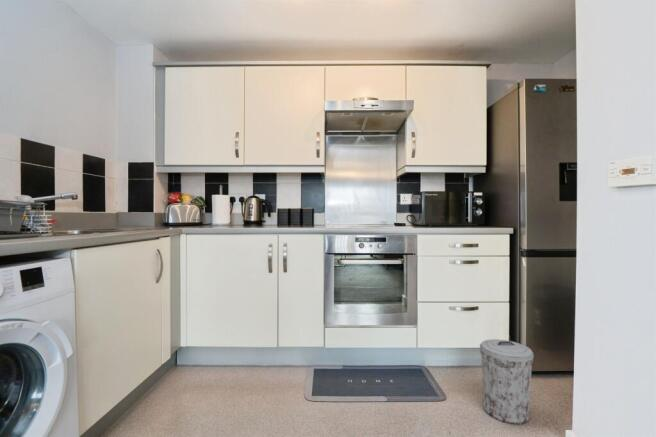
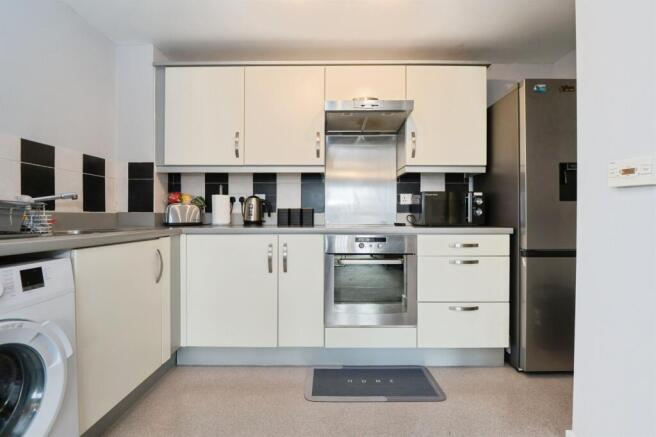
- trash can (505, 376)
